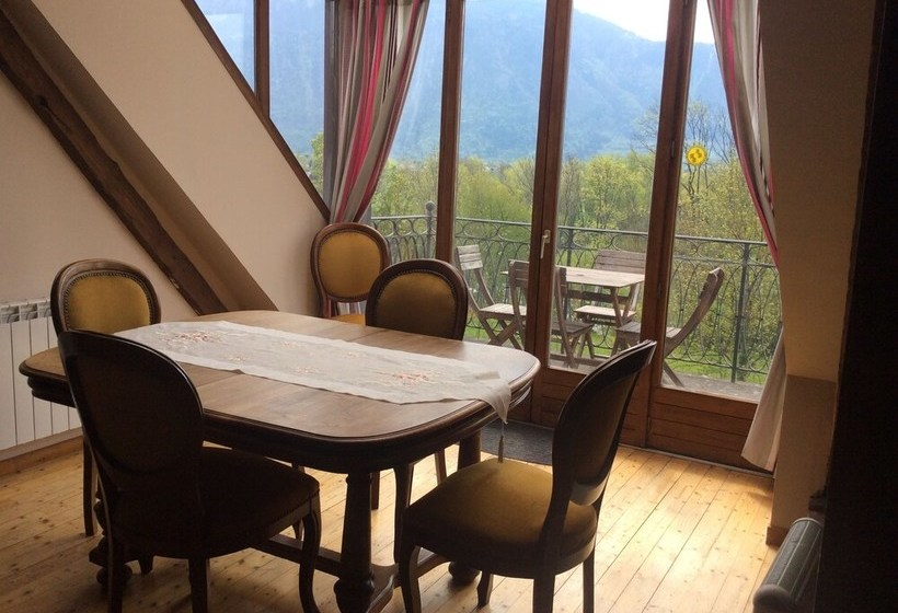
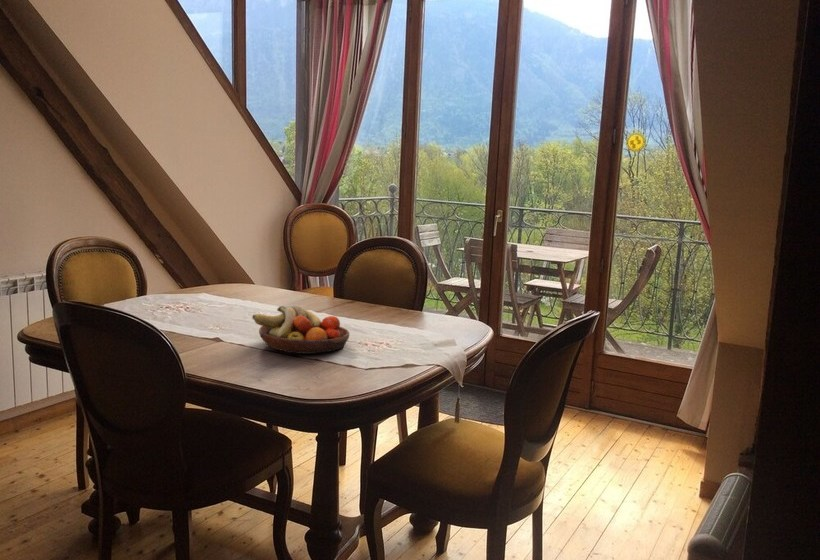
+ fruit bowl (304, 326)
